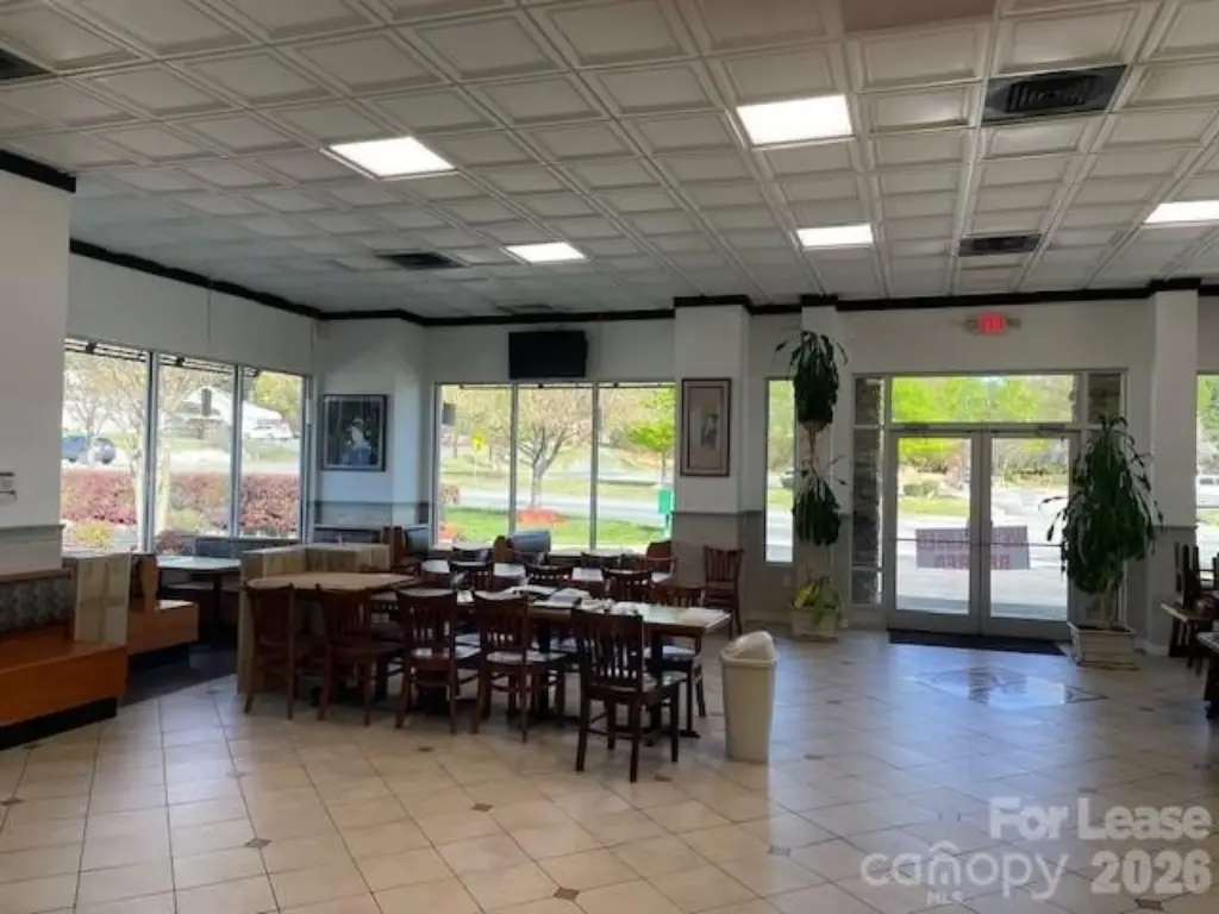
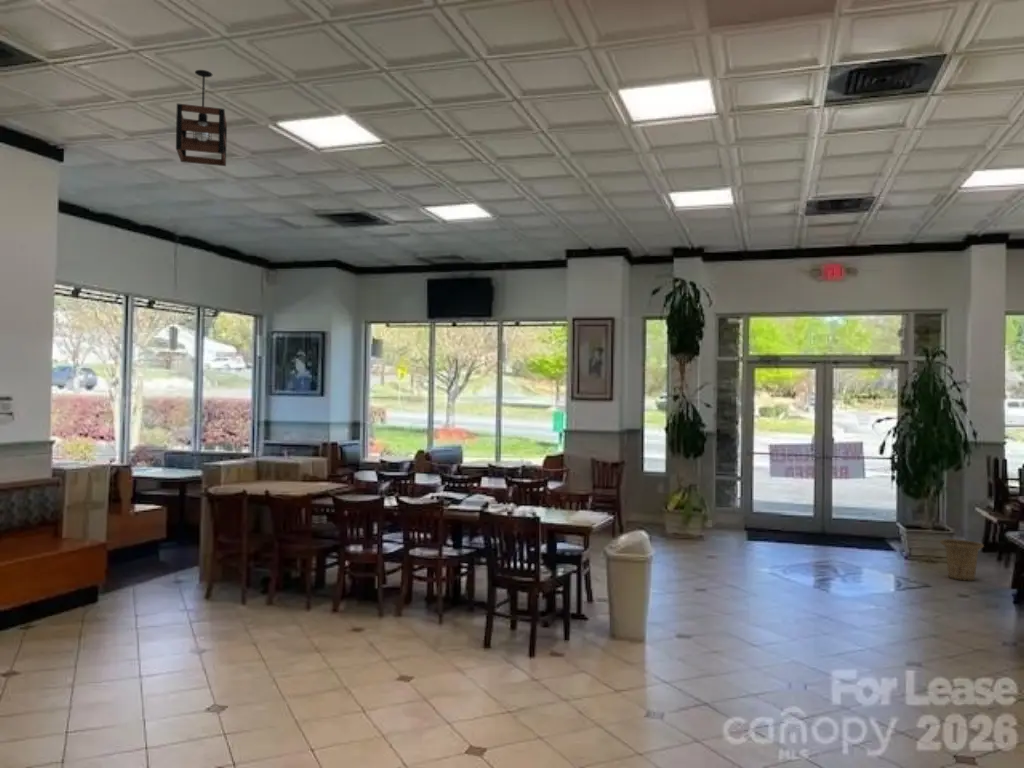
+ pendant light (202, 115)
+ basket (961, 560)
